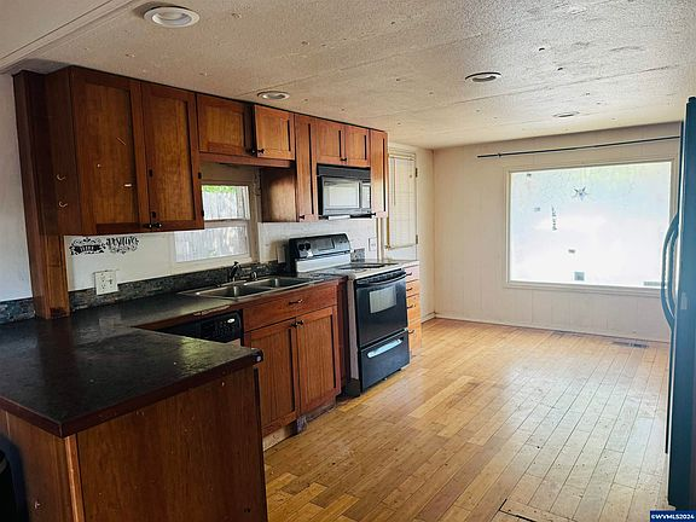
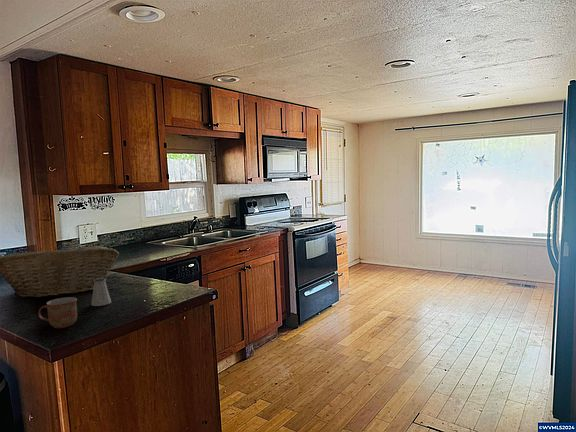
+ fruit basket (59, 267)
+ saltshaker (100, 290)
+ mug (58, 313)
